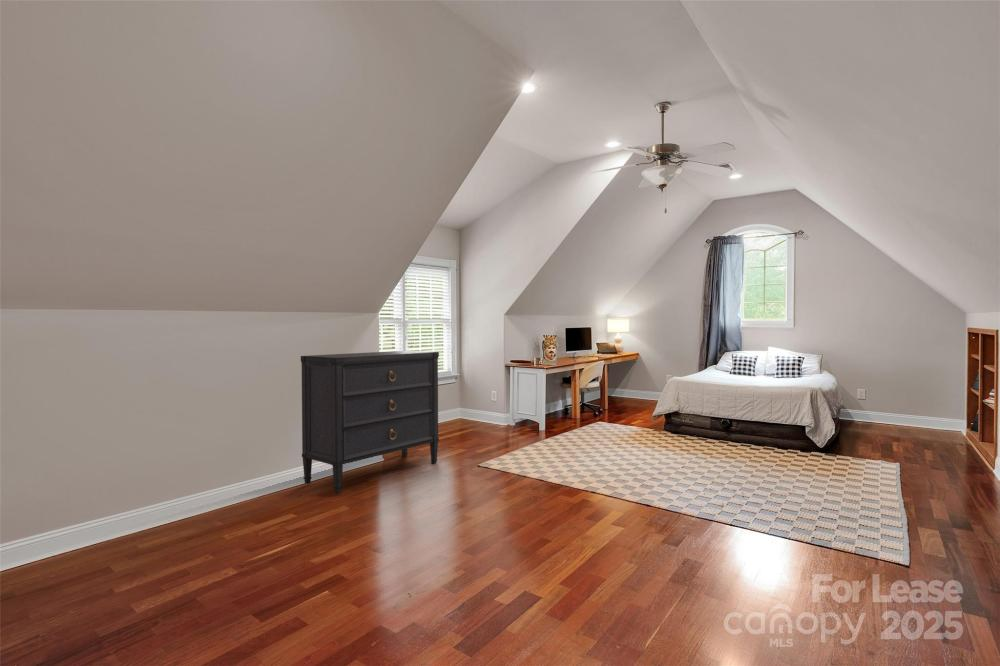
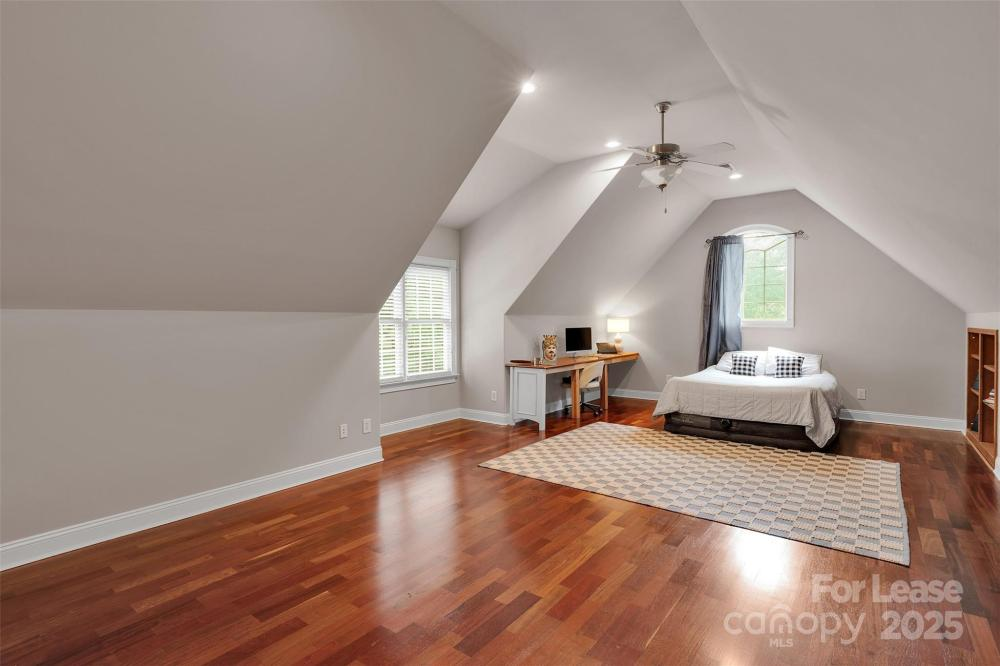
- dresser (374, 413)
